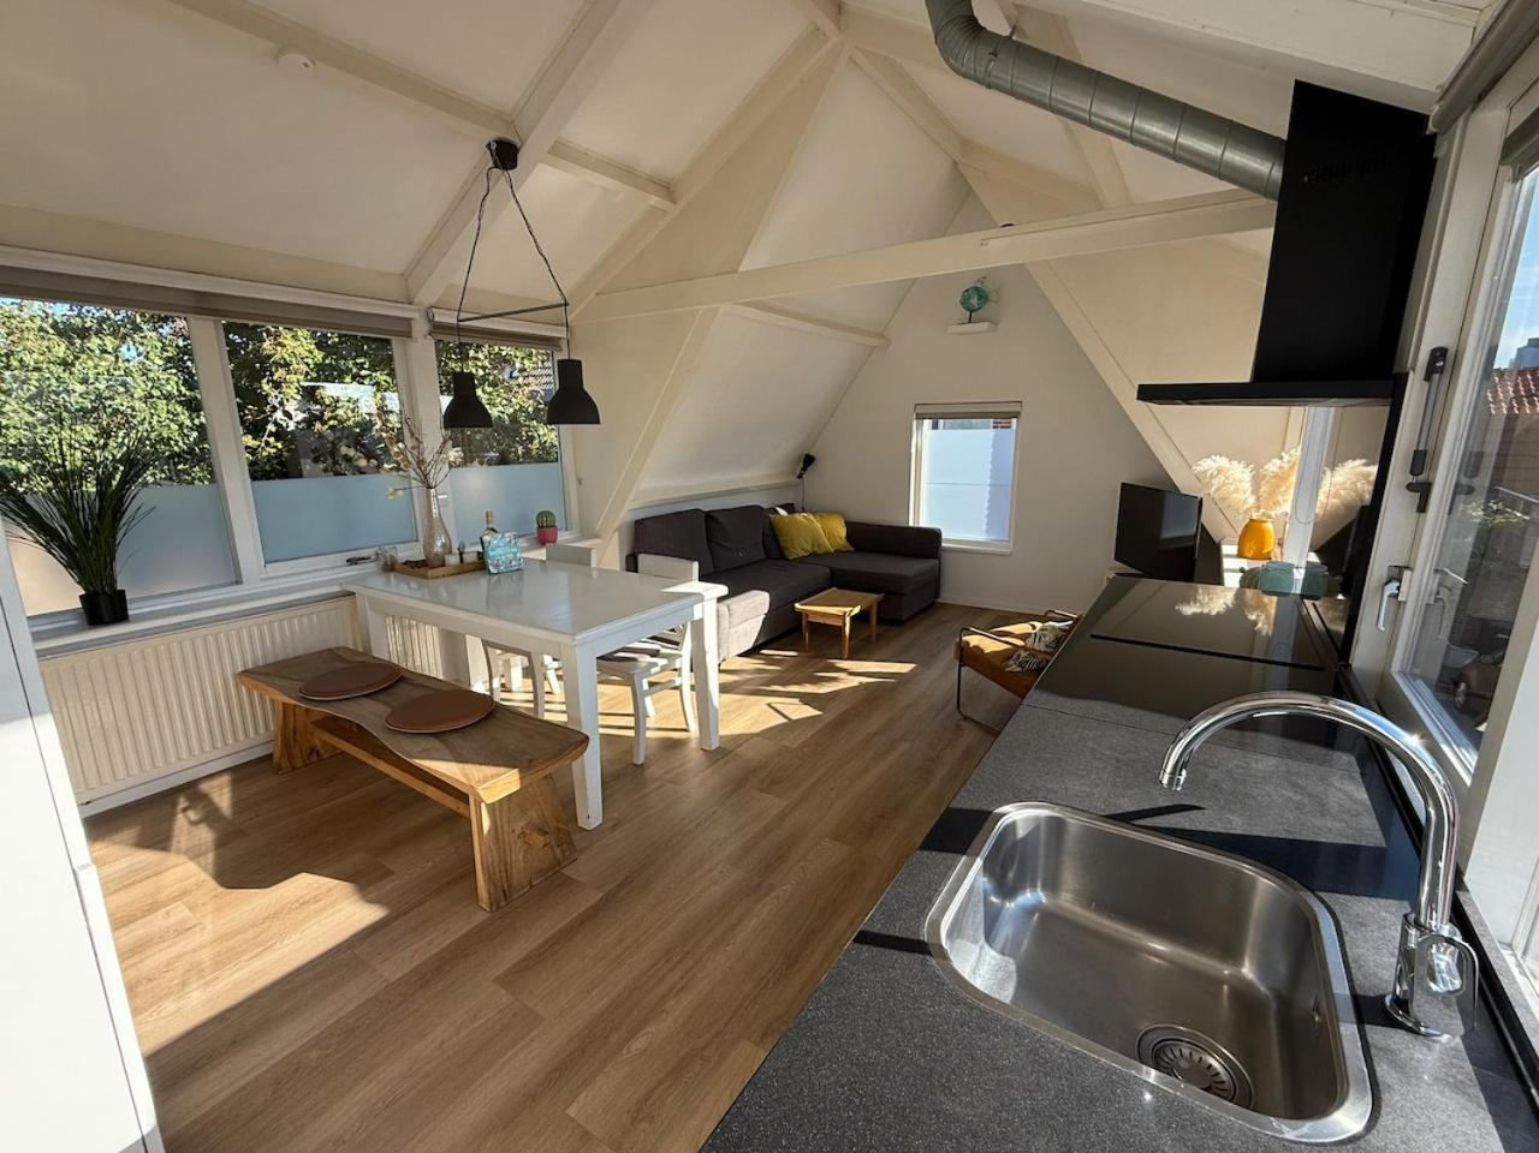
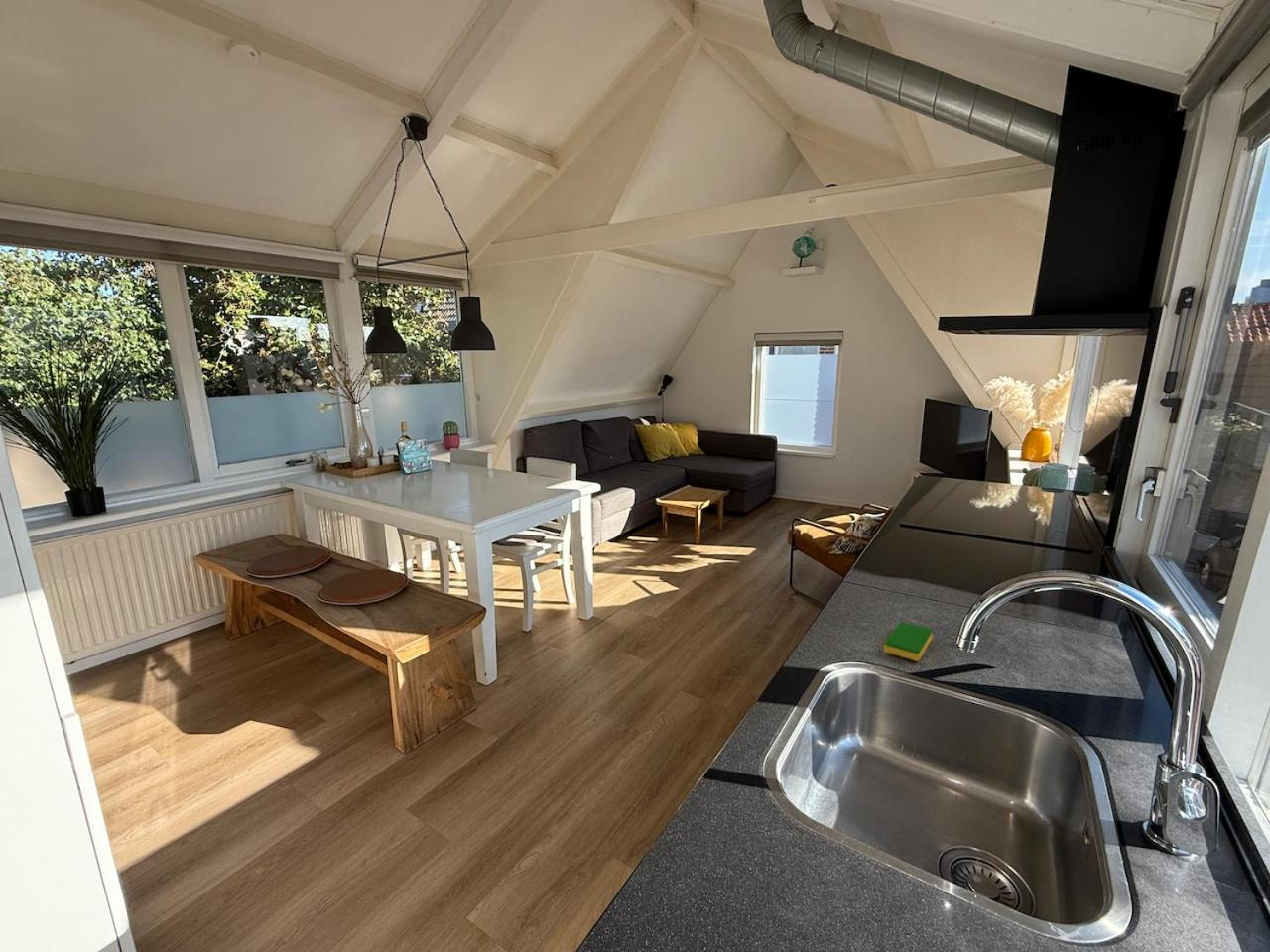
+ dish sponge (909, 640)
